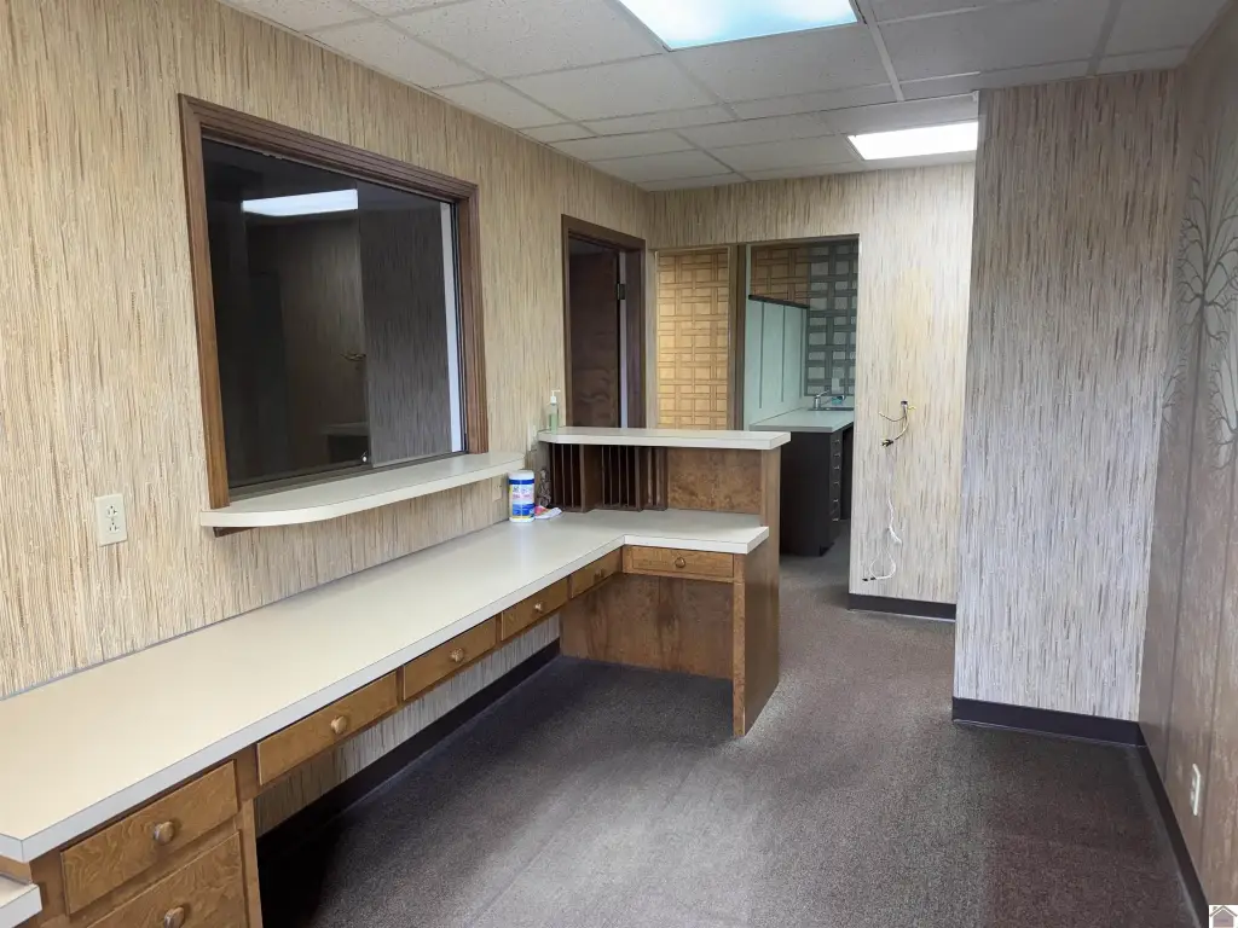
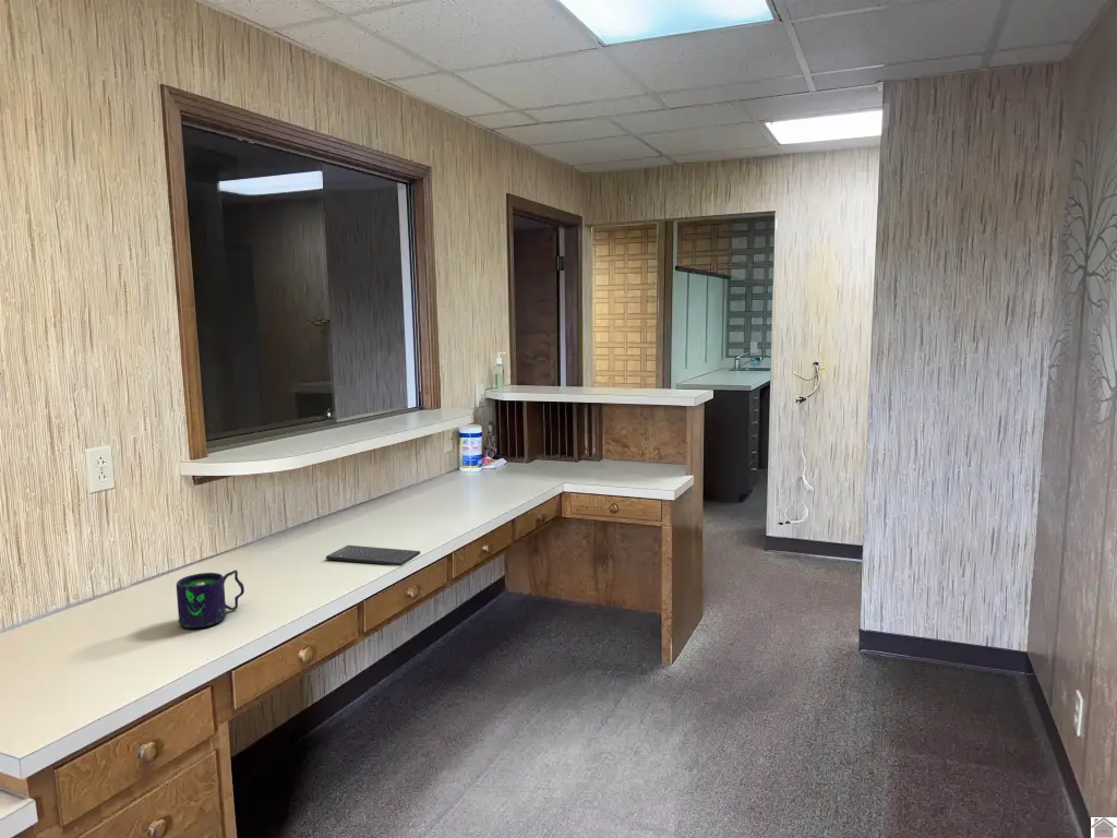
+ keyboard (373, 554)
+ mug (214, 597)
